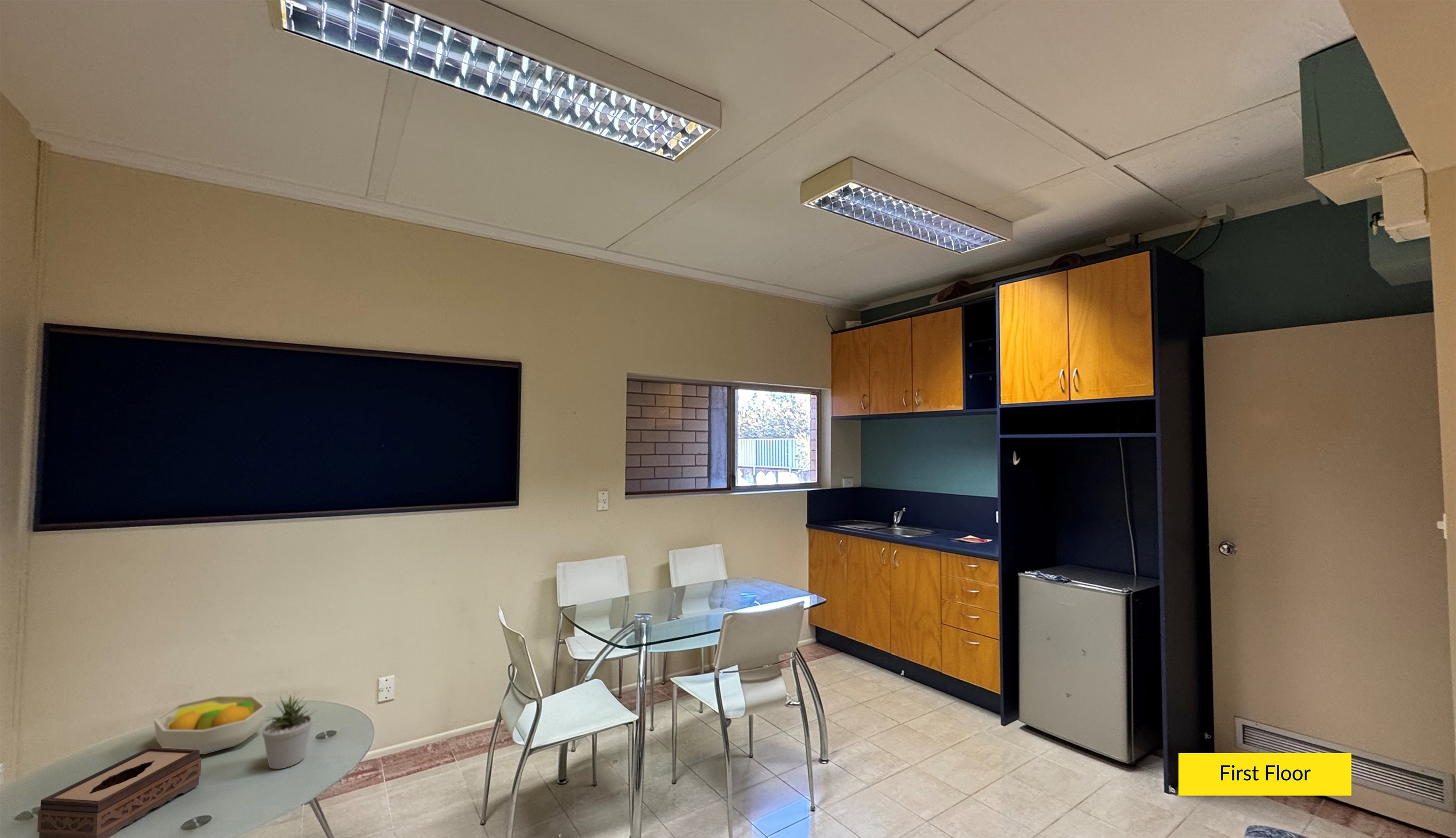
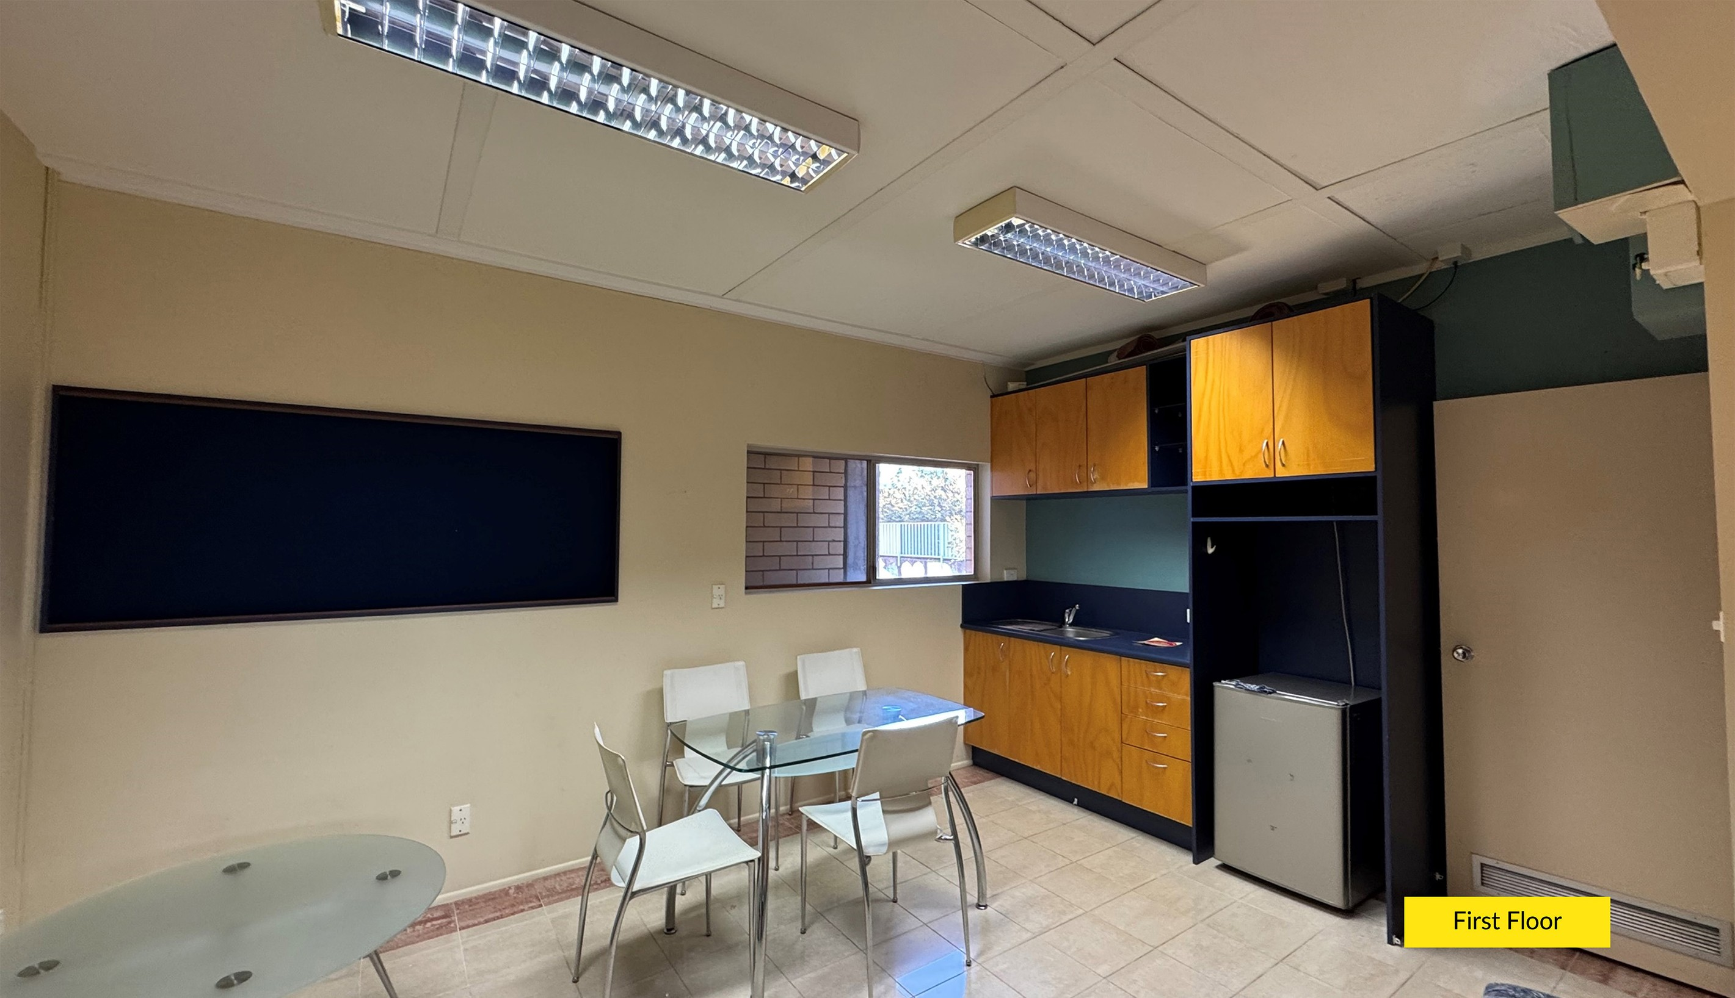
- fruit bowl (211, 720)
- tissue box (126, 791)
- potted plant (290, 728)
